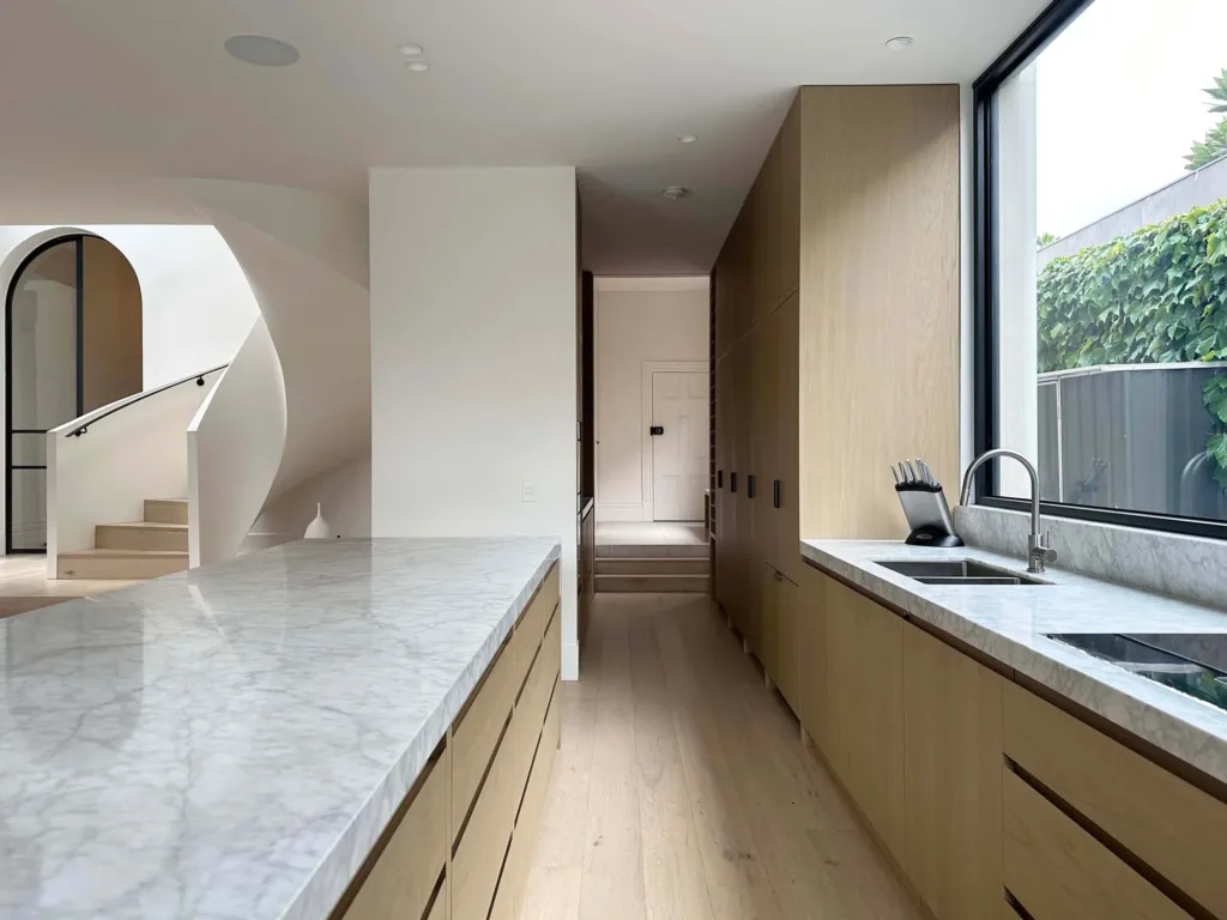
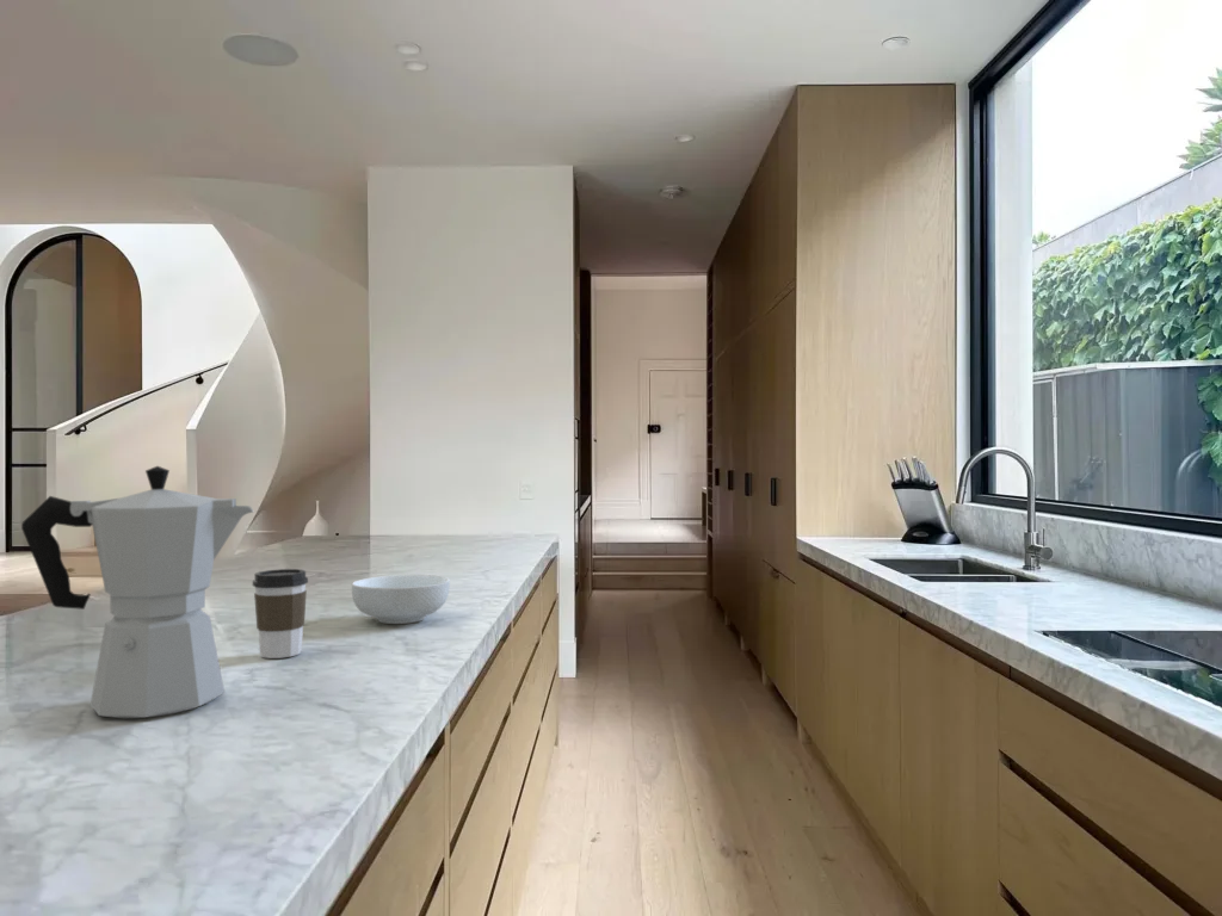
+ moka pot (142, 584)
+ cereal bowl (401, 599)
+ coffee cup (280, 612)
